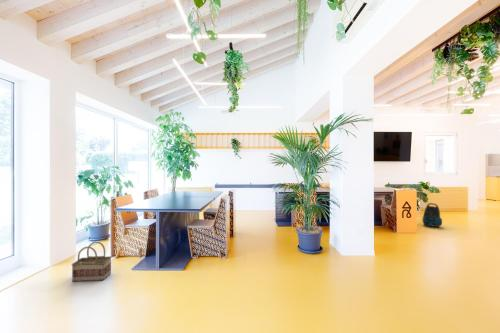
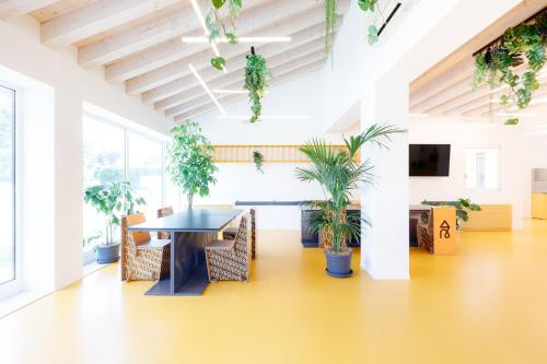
- basket (92, 260)
- vacuum cleaner (431, 215)
